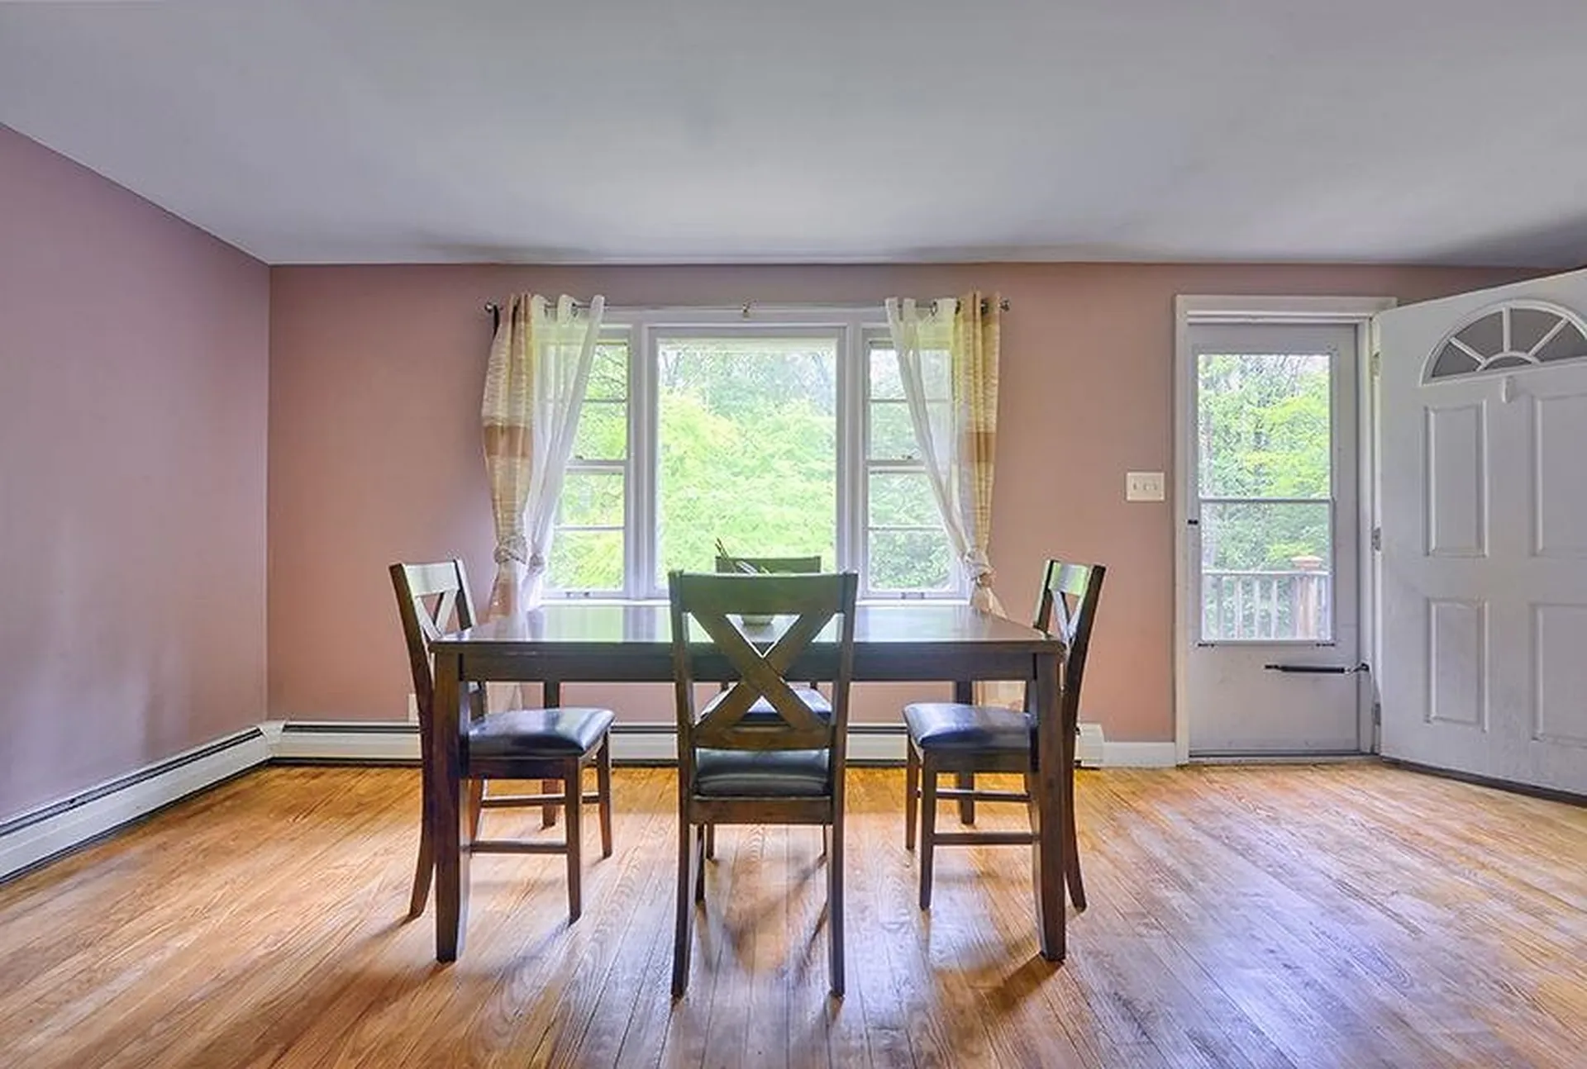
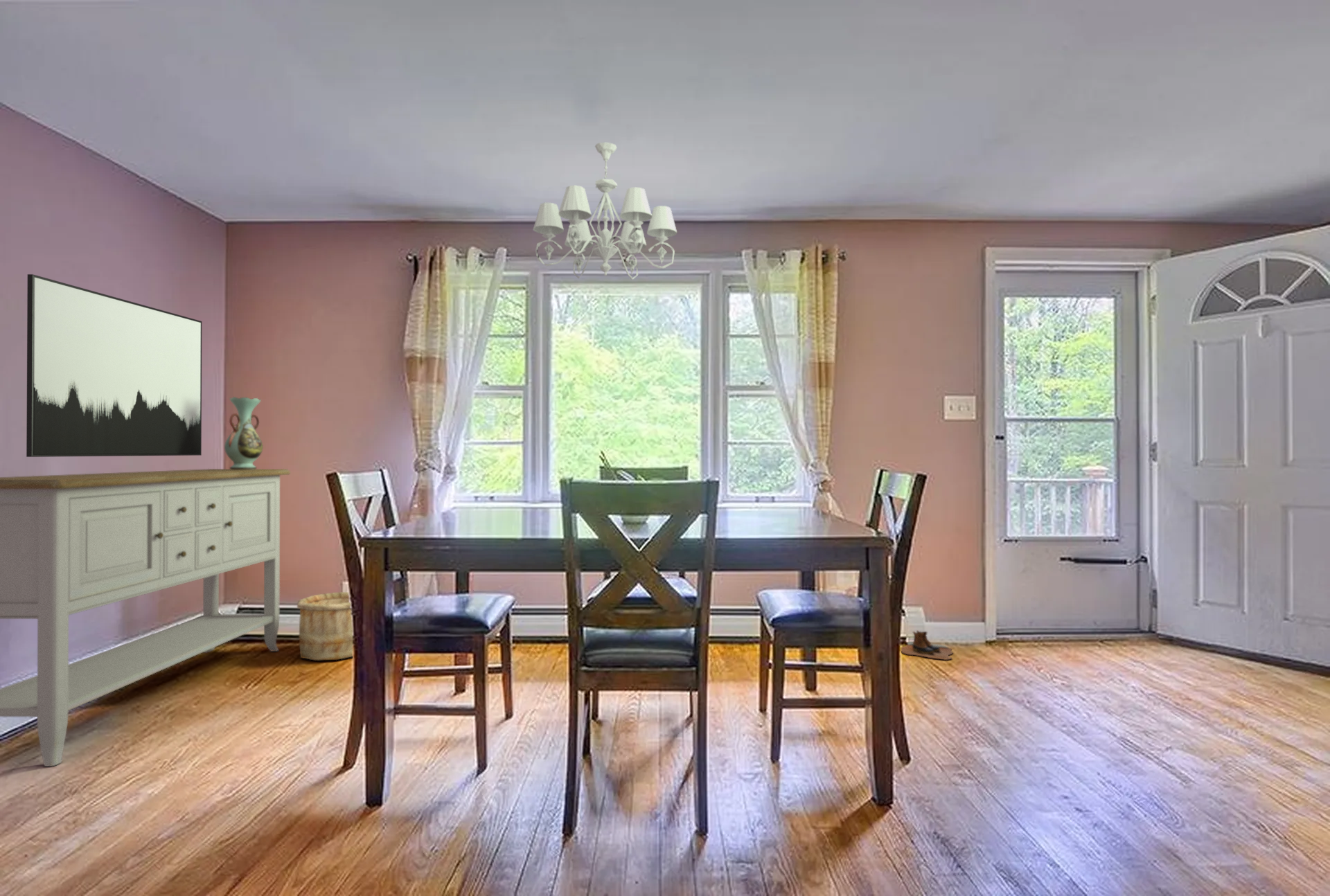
+ wooden bucket (336, 625)
+ chandelier (605, 210)
+ boots (927, 642)
+ sideboard (154, 584)
+ decorative vase (244, 433)
+ wall art (127, 378)
